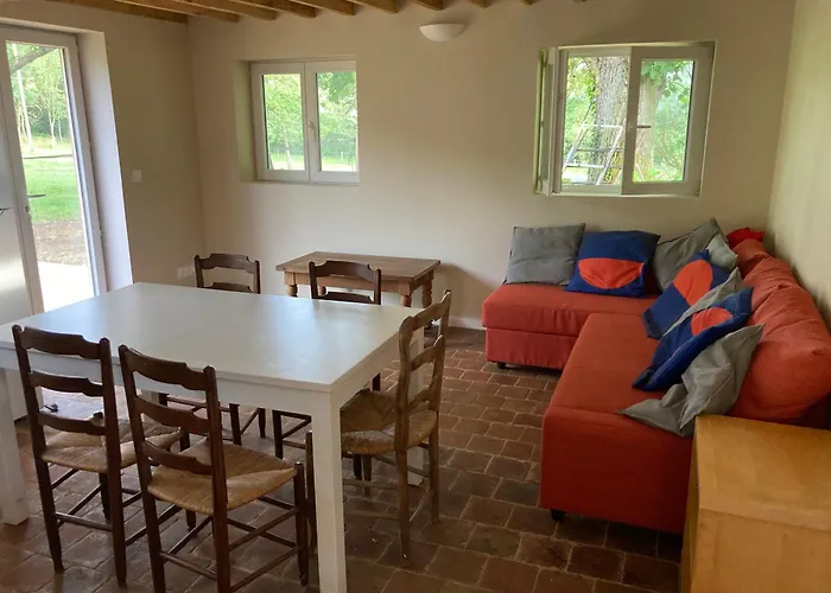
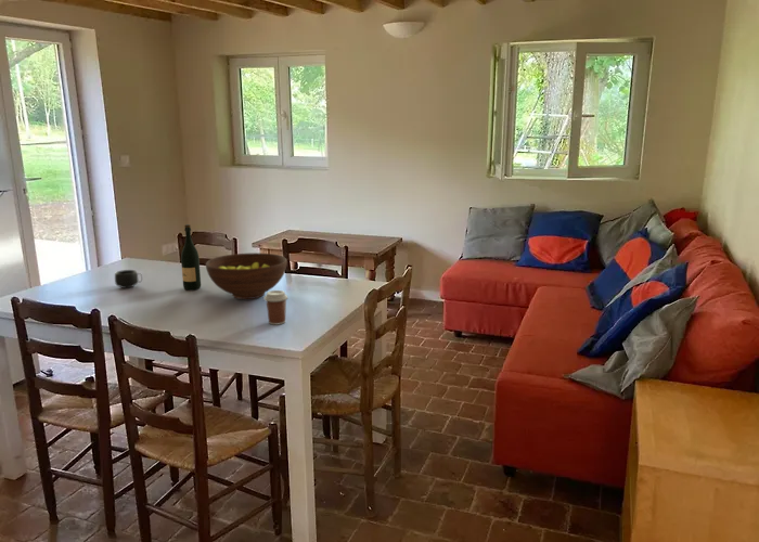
+ coffee cup (275, 307)
+ wine bottle (190, 256)
+ fruit bowl (247, 279)
+ mug (128, 279)
